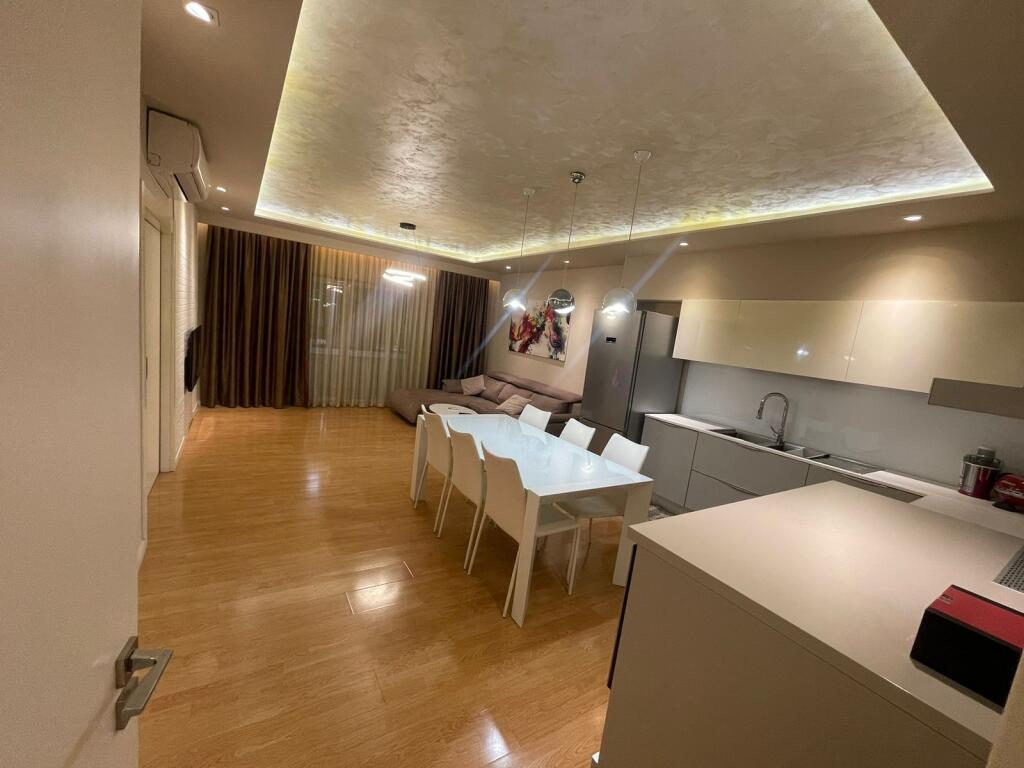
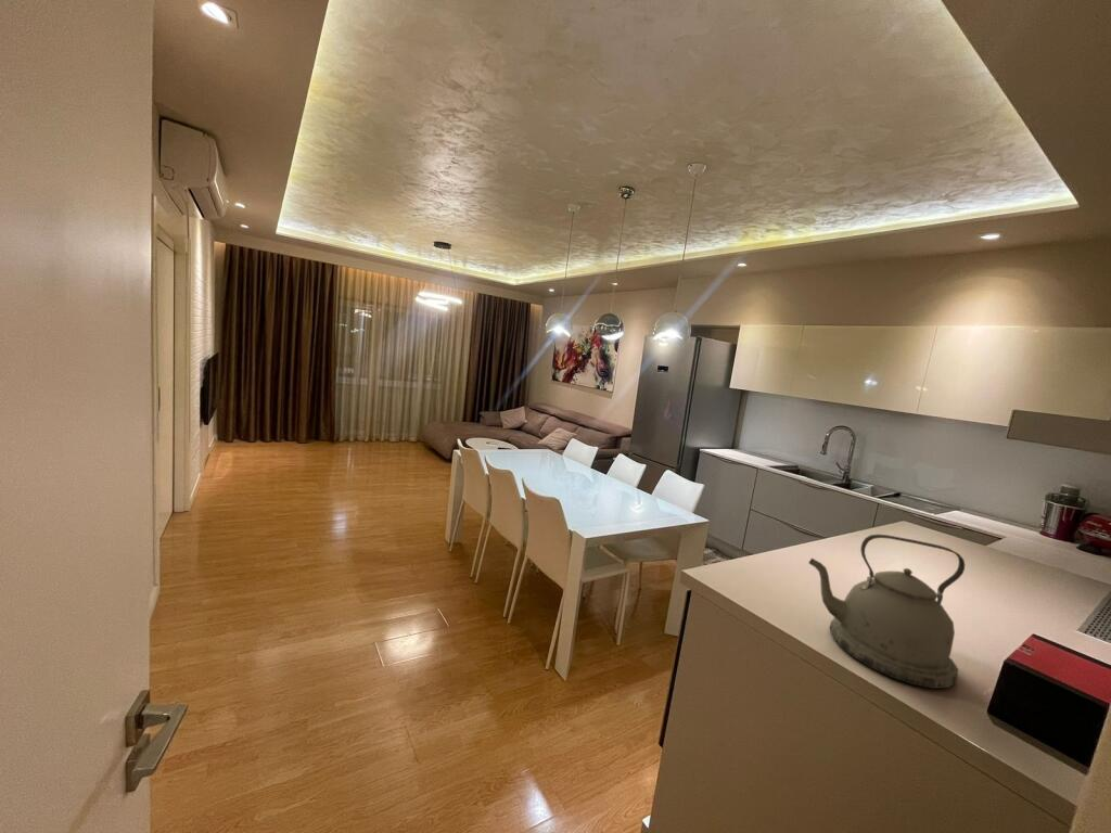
+ kettle (894, 597)
